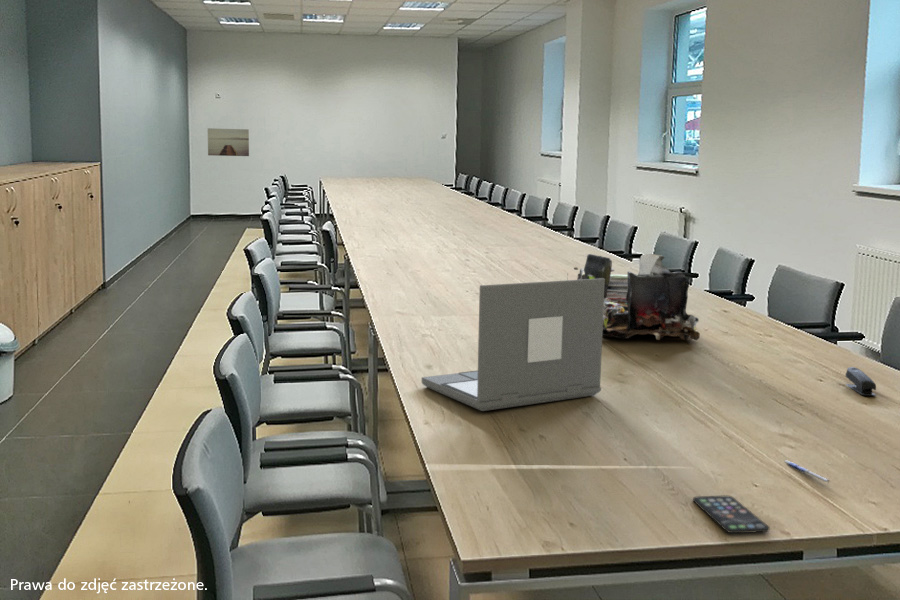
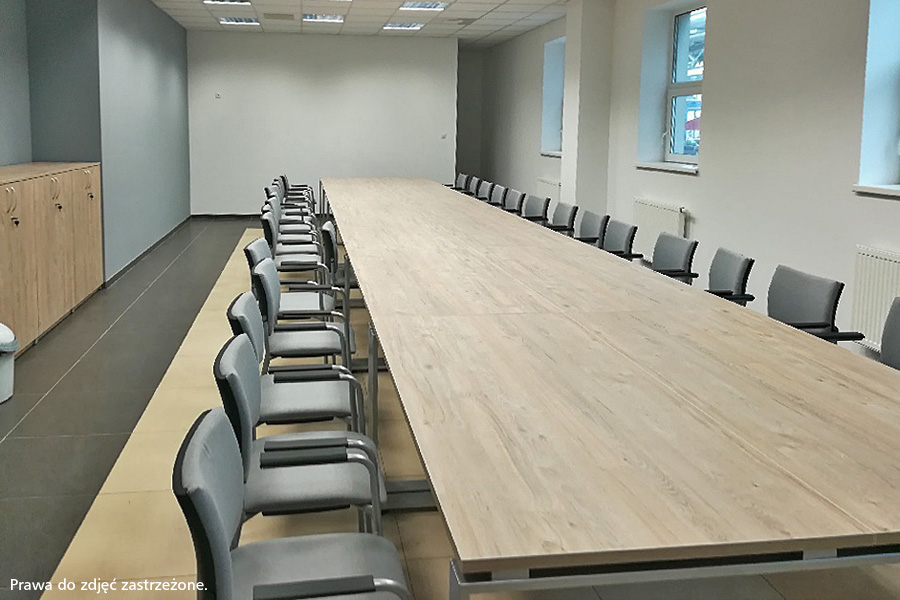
- laptop (512, 334)
- pen (806, 471)
- stapler (860, 381)
- wall art (228, 142)
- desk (628, 283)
- smartphone (729, 513)
